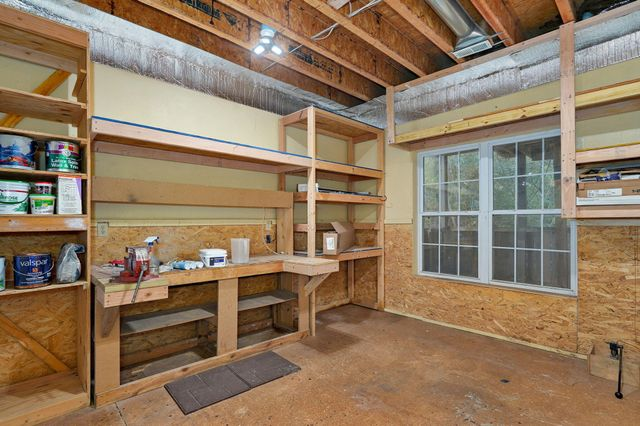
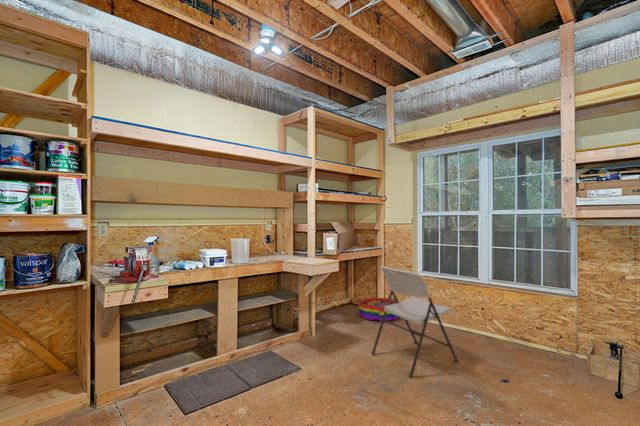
+ storage bin (378, 308)
+ chair (413, 311)
